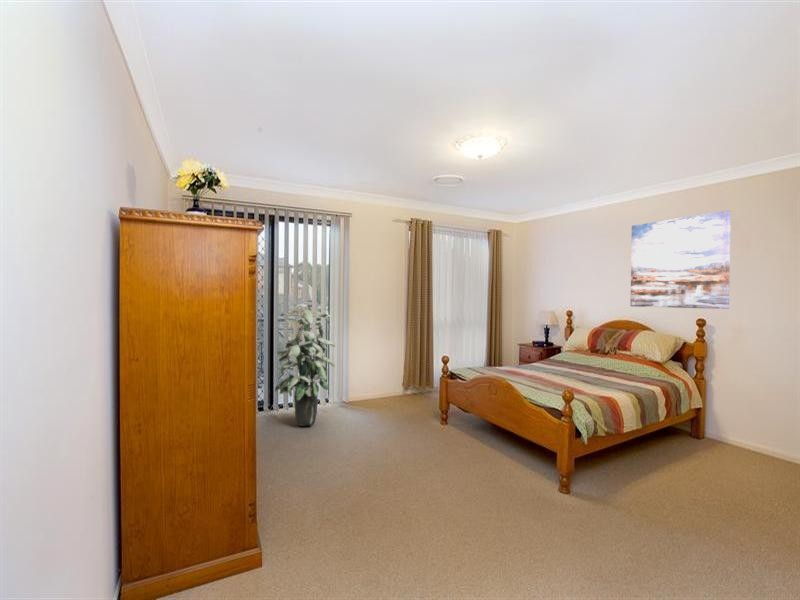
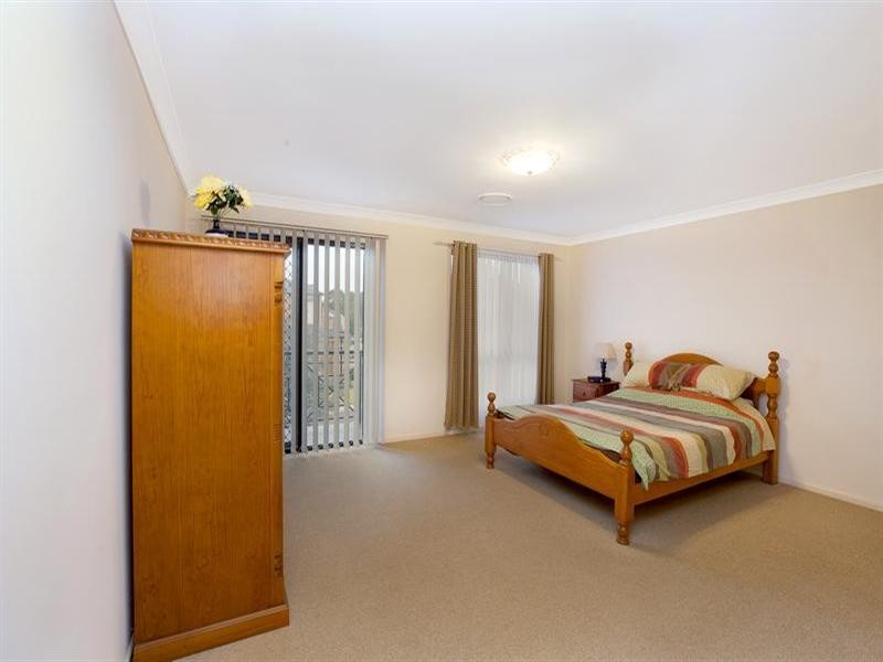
- wall art (675, 263)
- indoor plant (303, 363)
